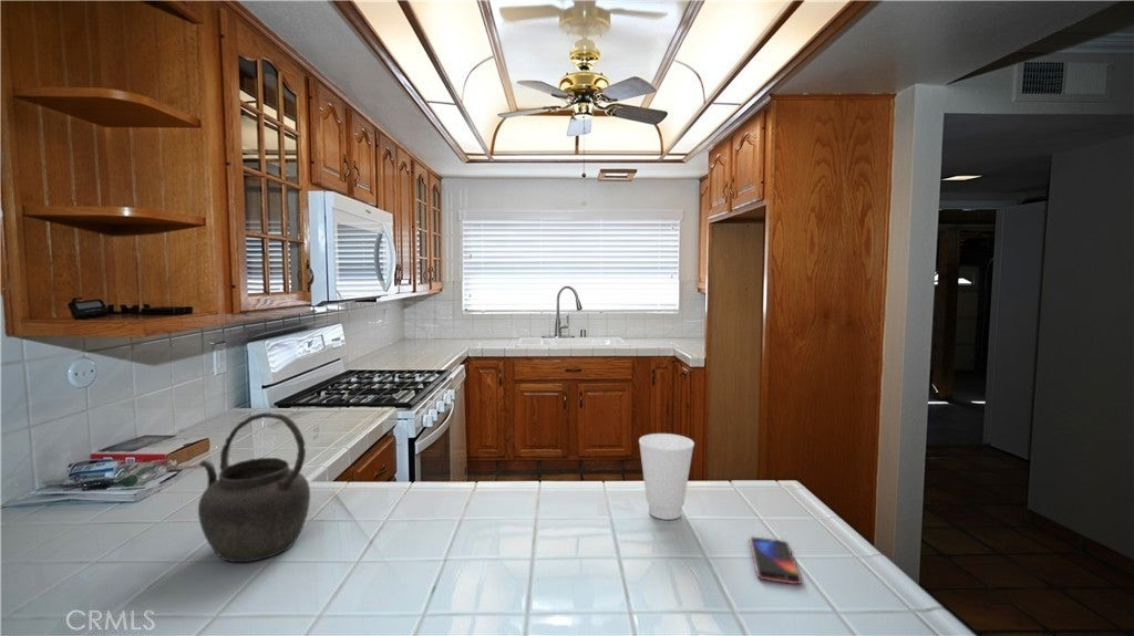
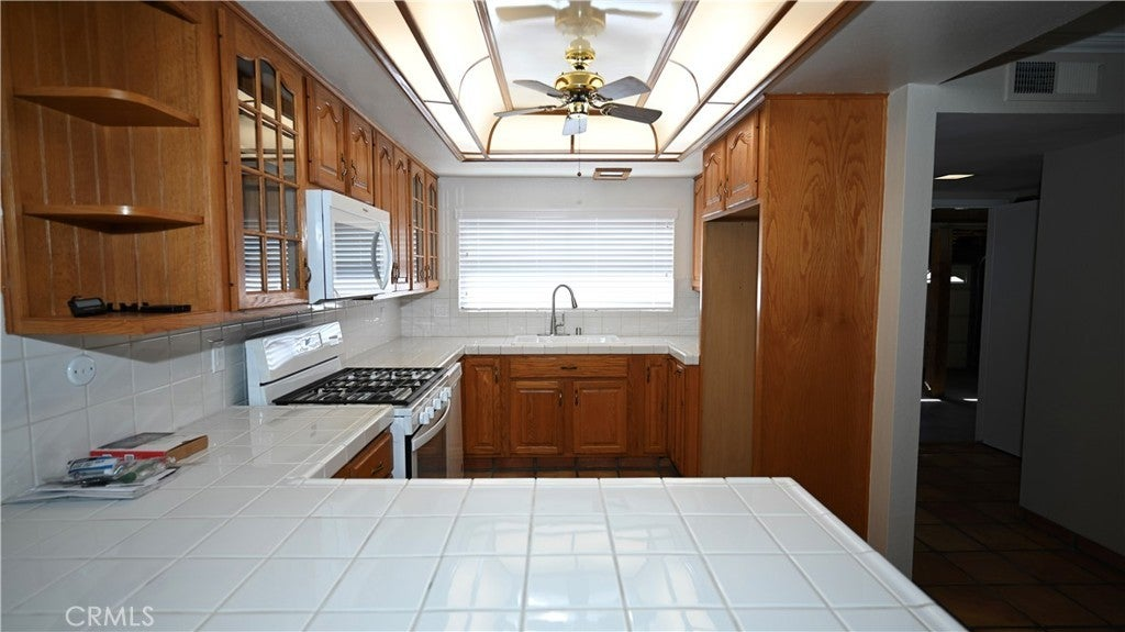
- smartphone (773, 559)
- kettle (249, 479)
- cup (666, 477)
